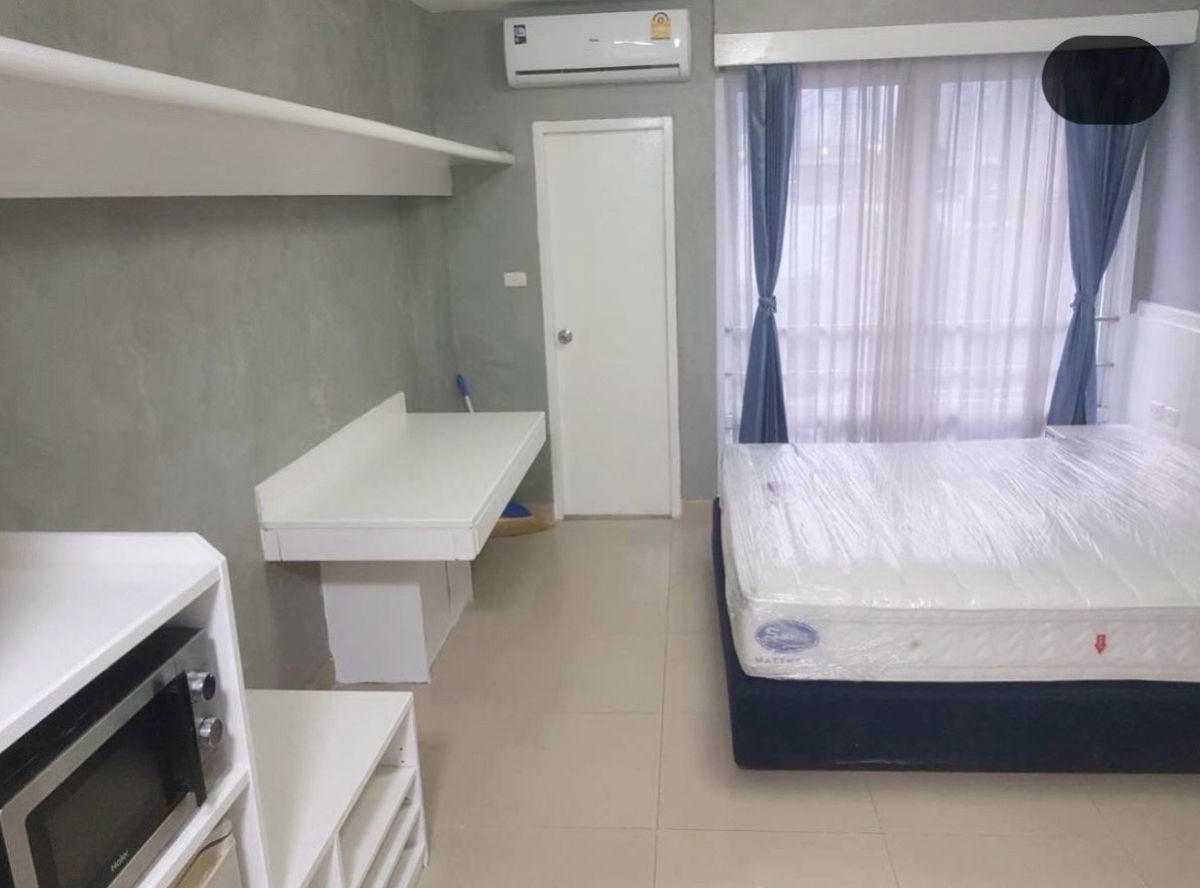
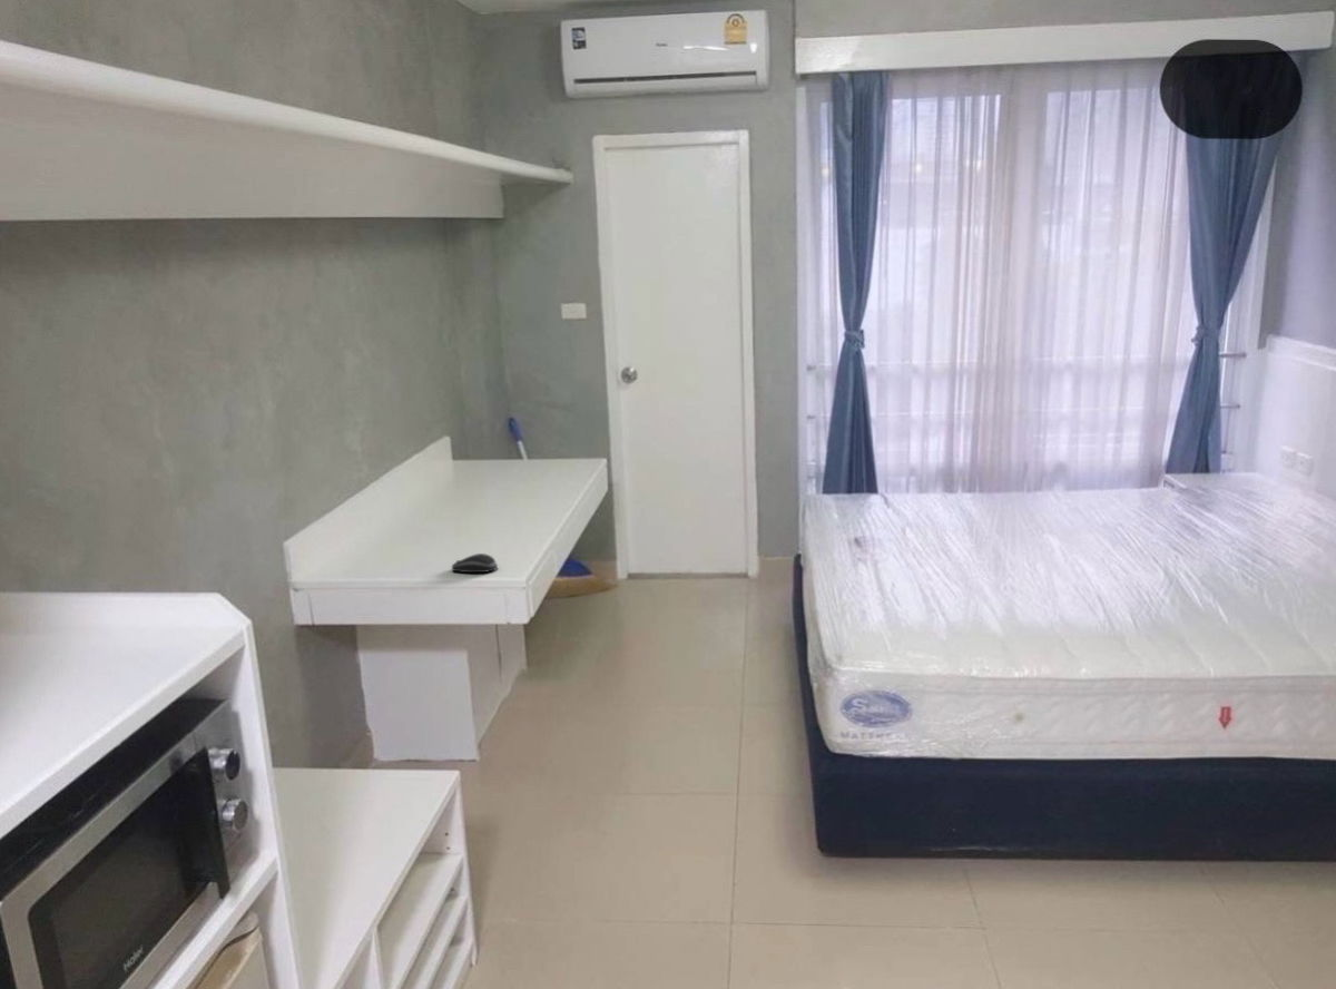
+ computer mouse (473, 561)
